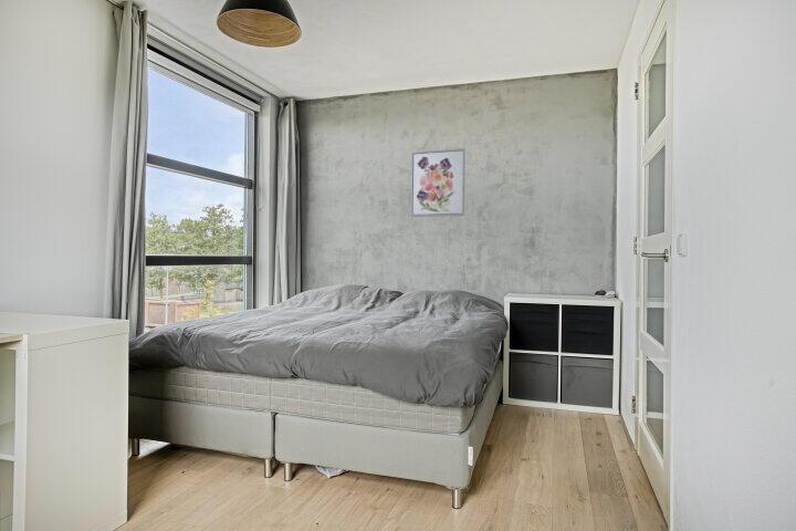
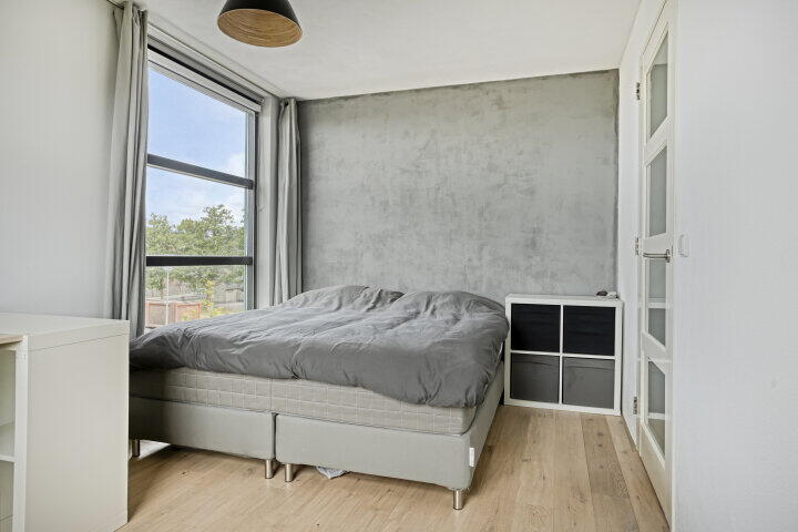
- wall art (437, 183)
